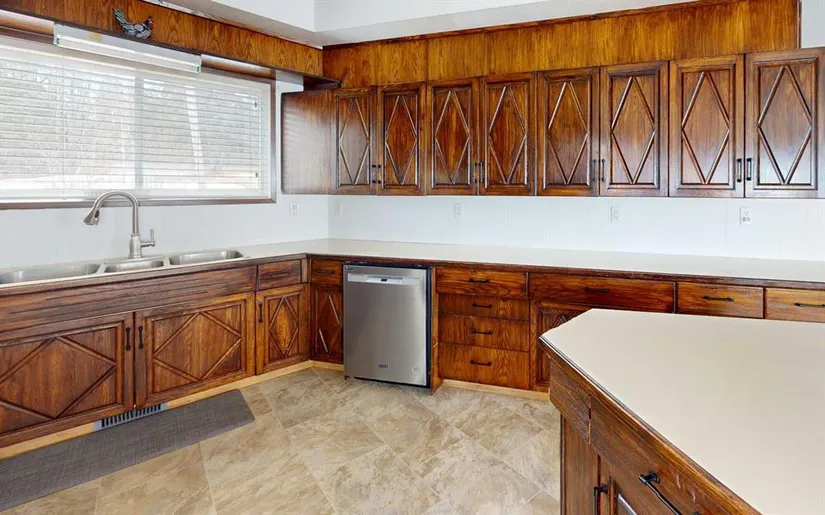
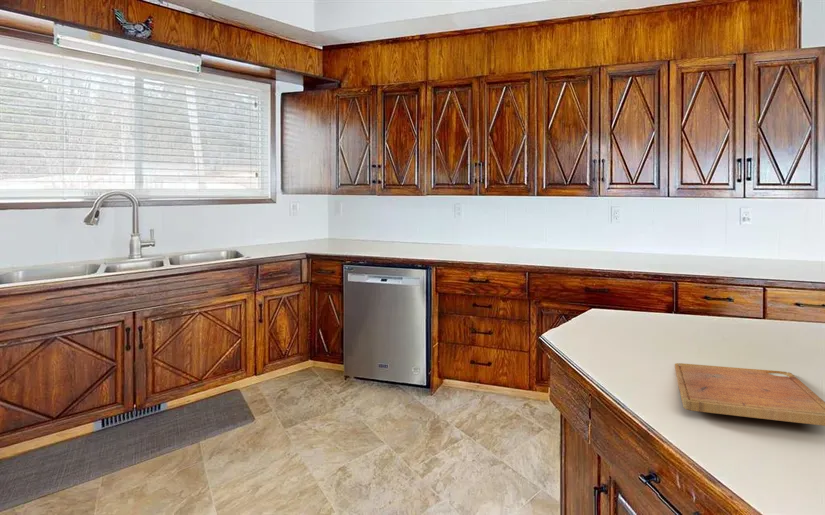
+ cutting board (742, 388)
